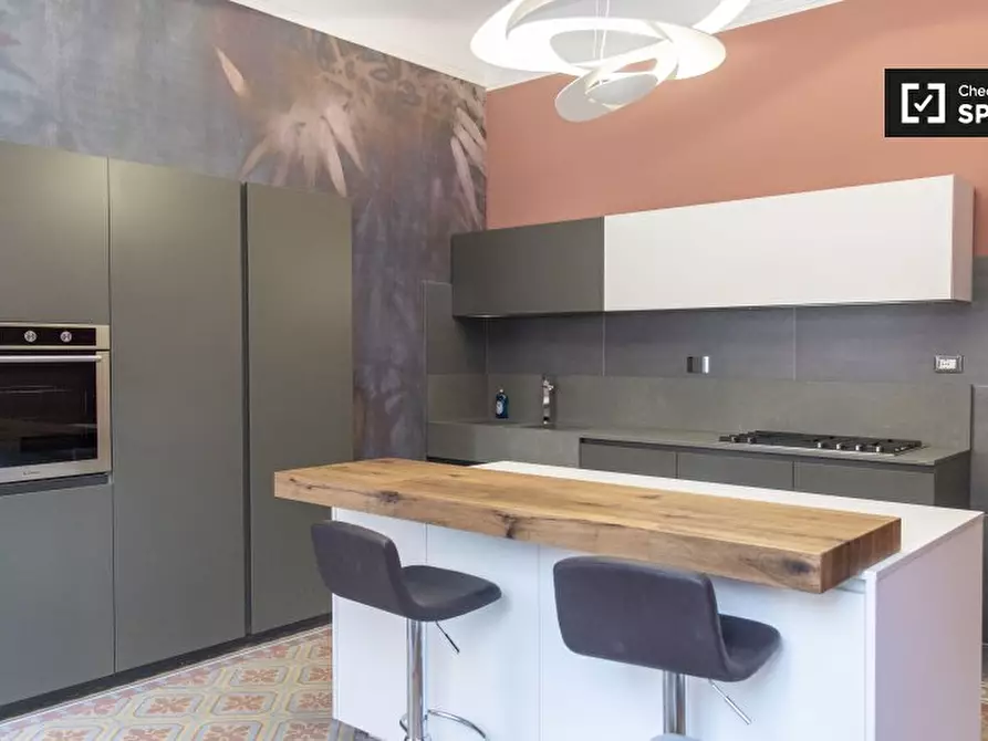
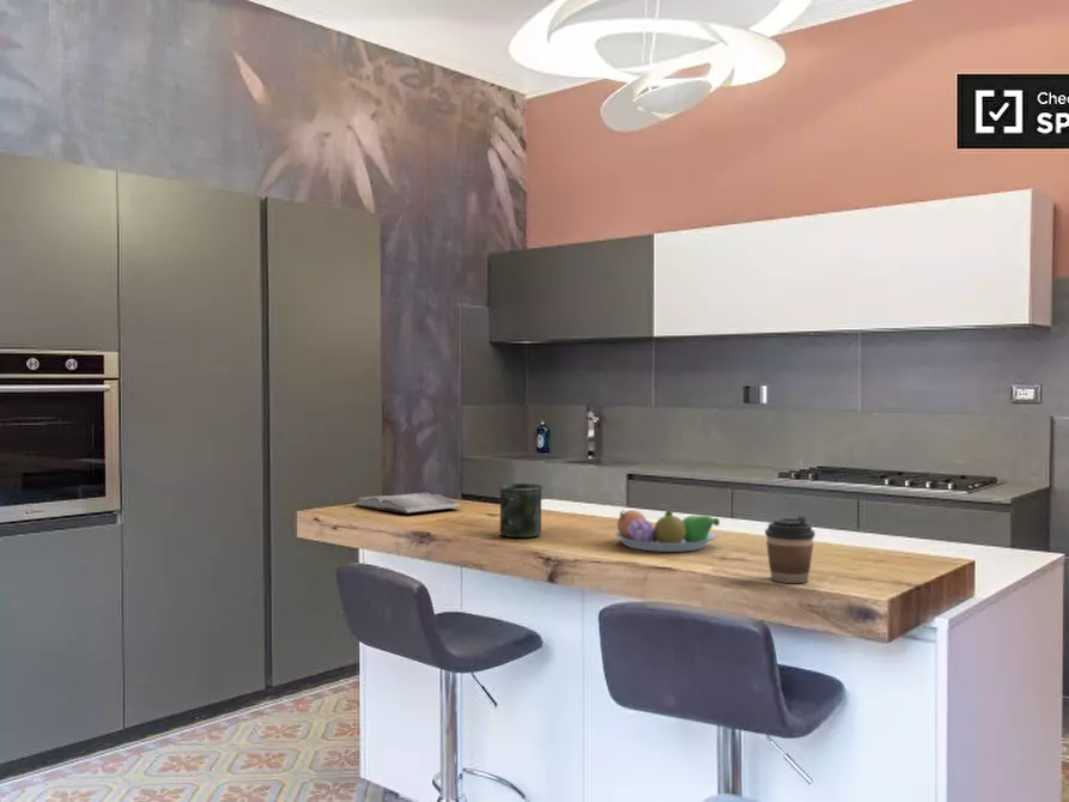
+ hardback book (407, 502)
+ mug (517, 511)
+ coffee cup (789, 547)
+ fruit bowl (667, 524)
